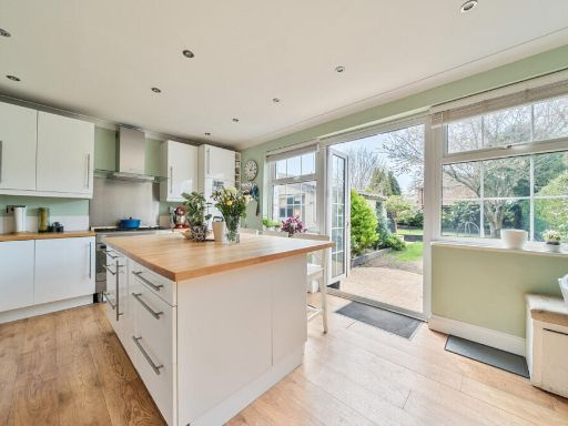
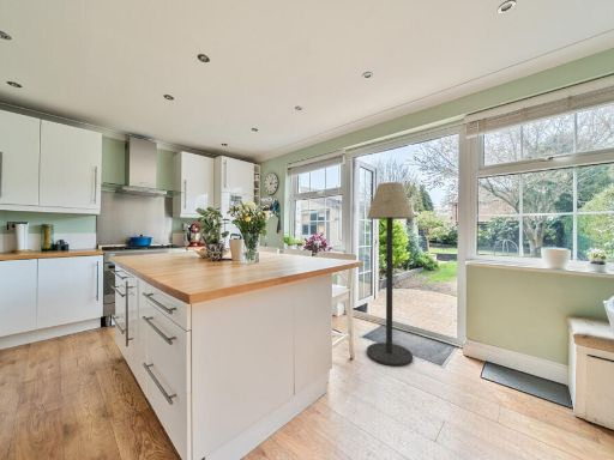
+ floor lamp (389, 268)
